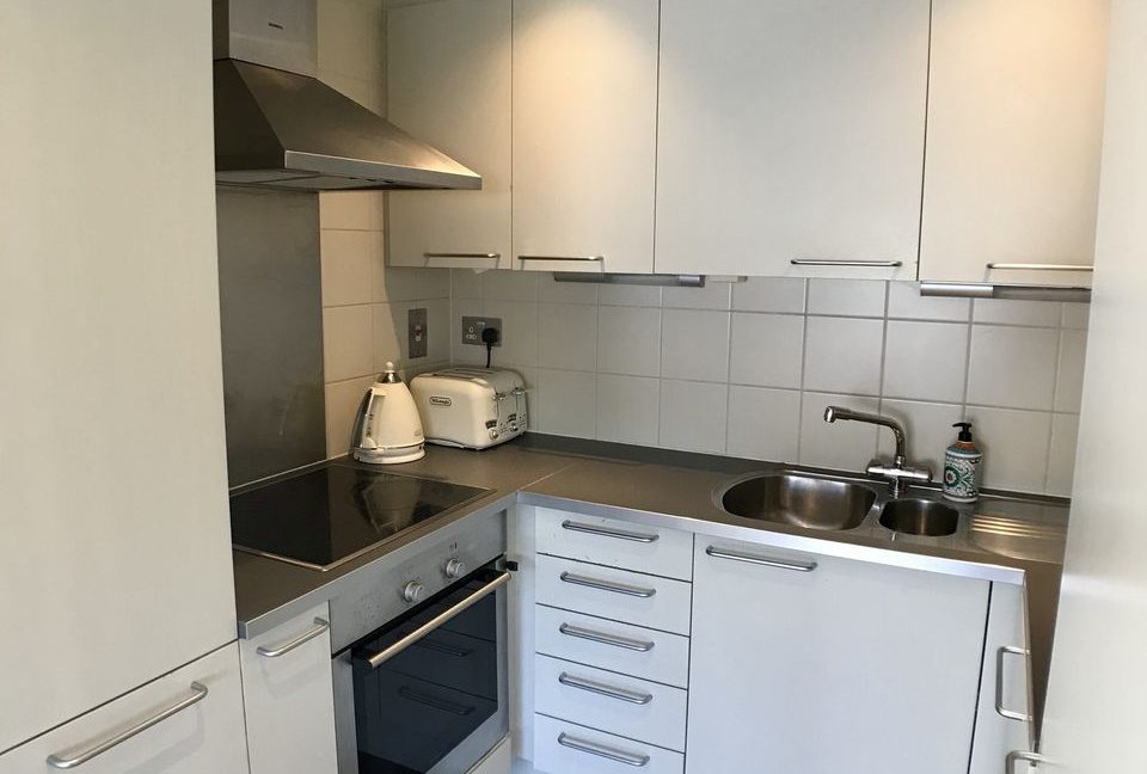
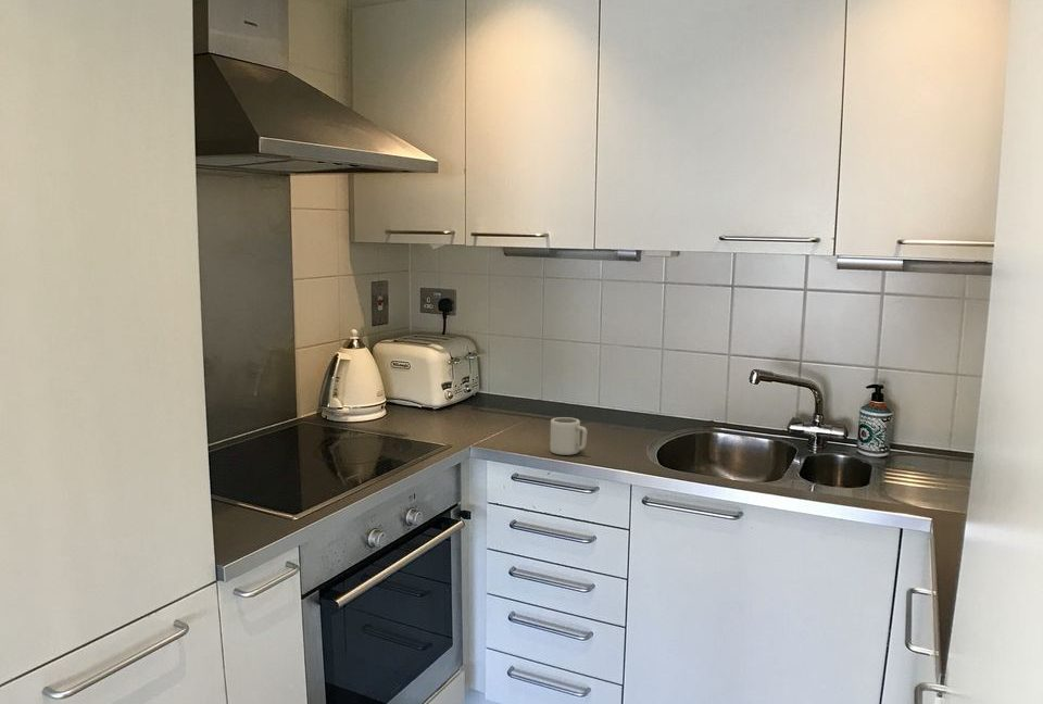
+ cup (568, 436)
